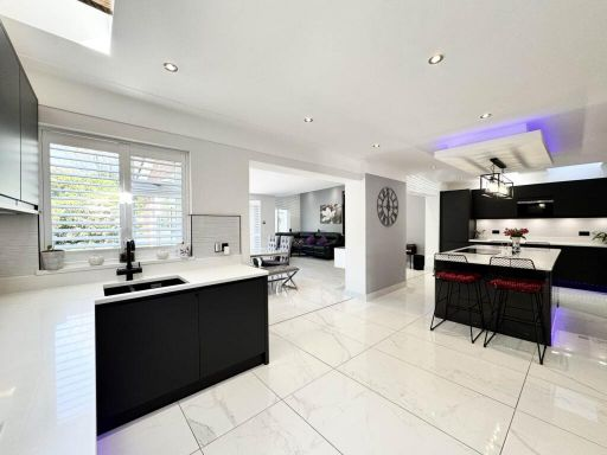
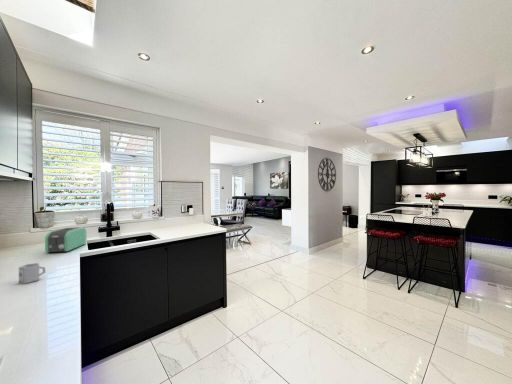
+ toaster (67, 238)
+ cup (32, 272)
